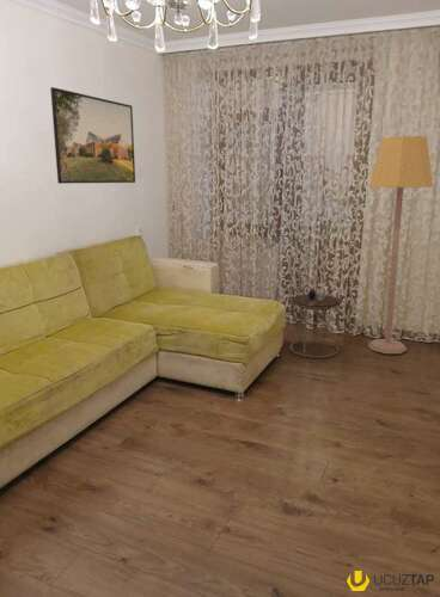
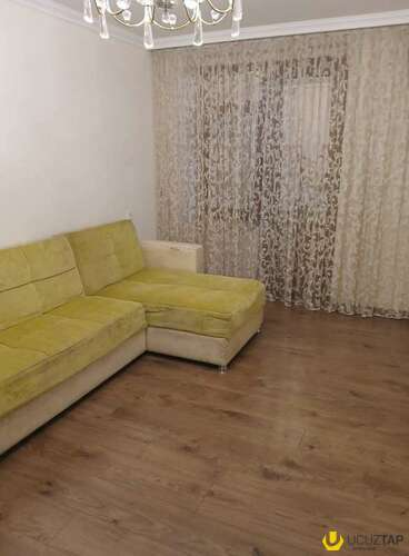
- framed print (98, 141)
- lamp (395, 248)
- side table (317, 316)
